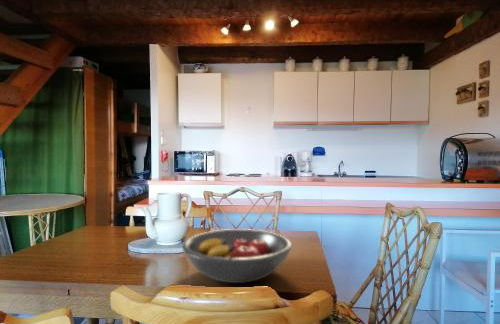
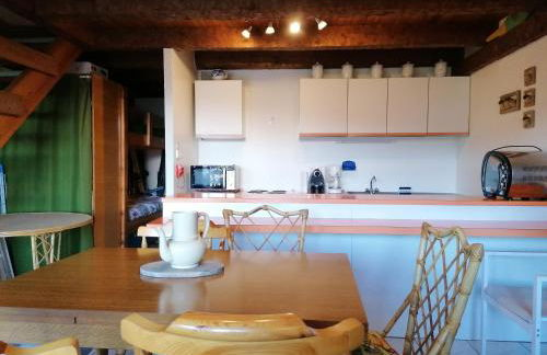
- fruit bowl (237, 253)
